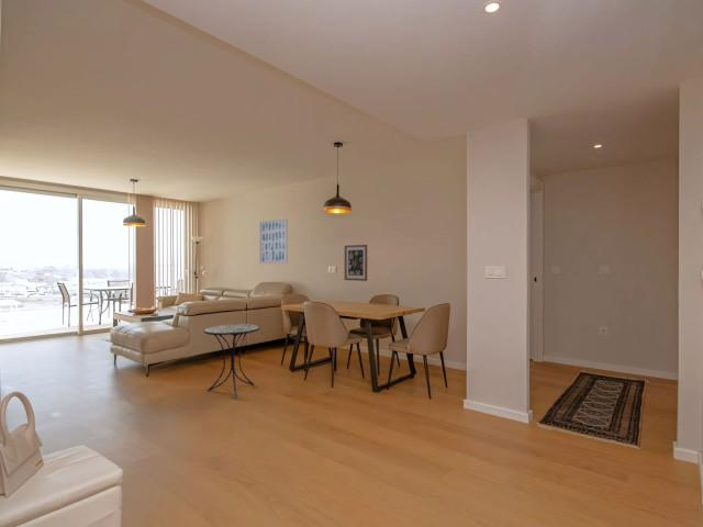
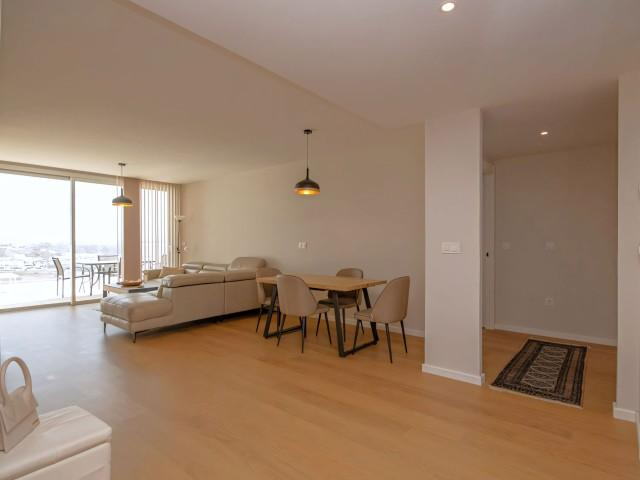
- wall art (355, 262)
- side table (232, 359)
- wall art (272, 242)
